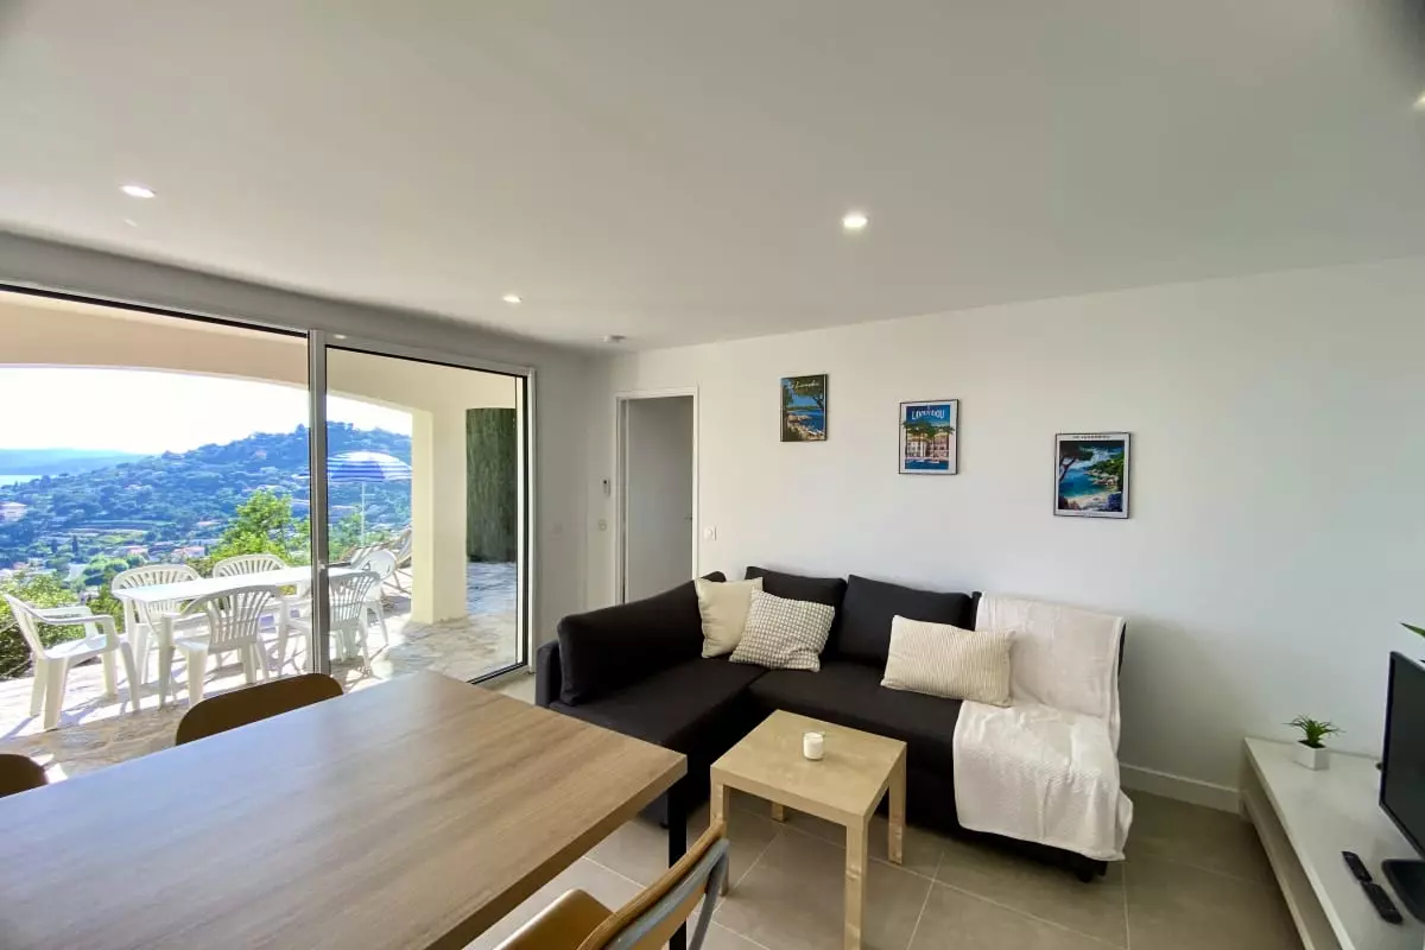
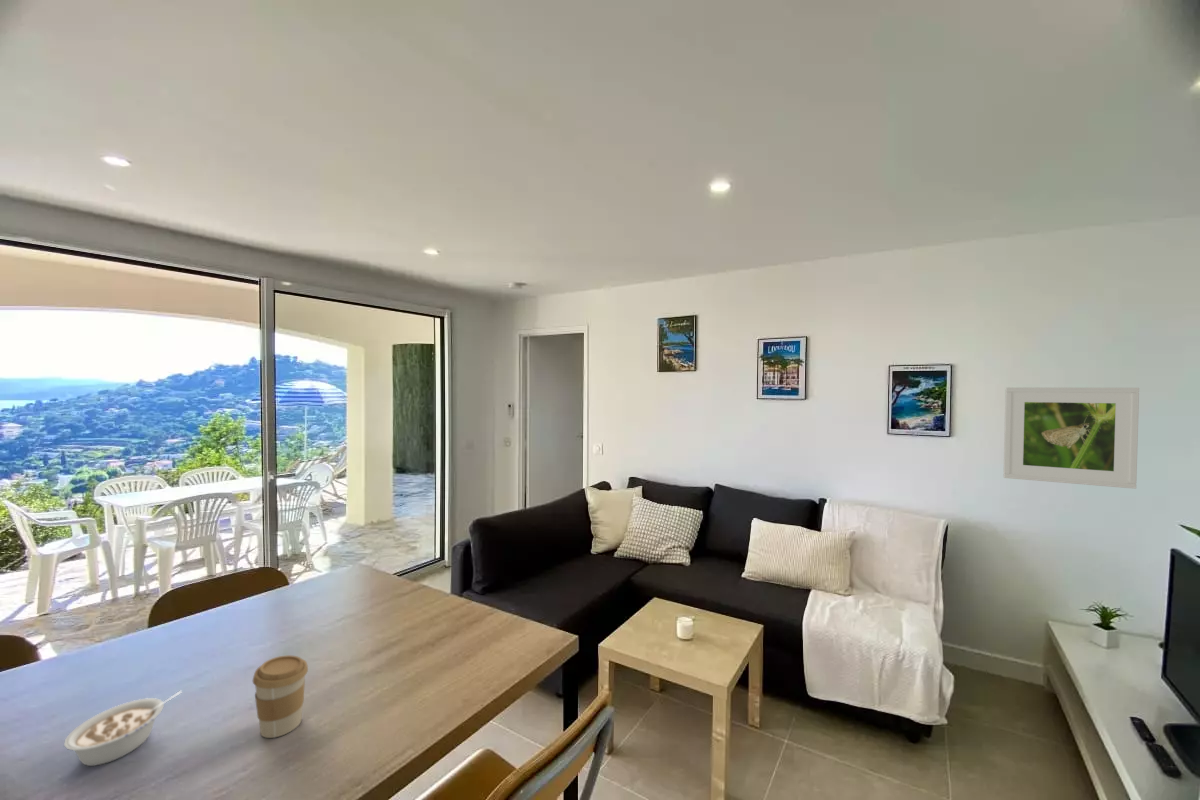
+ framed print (1067, 435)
+ legume (120, 729)
+ coffee cup (281, 693)
